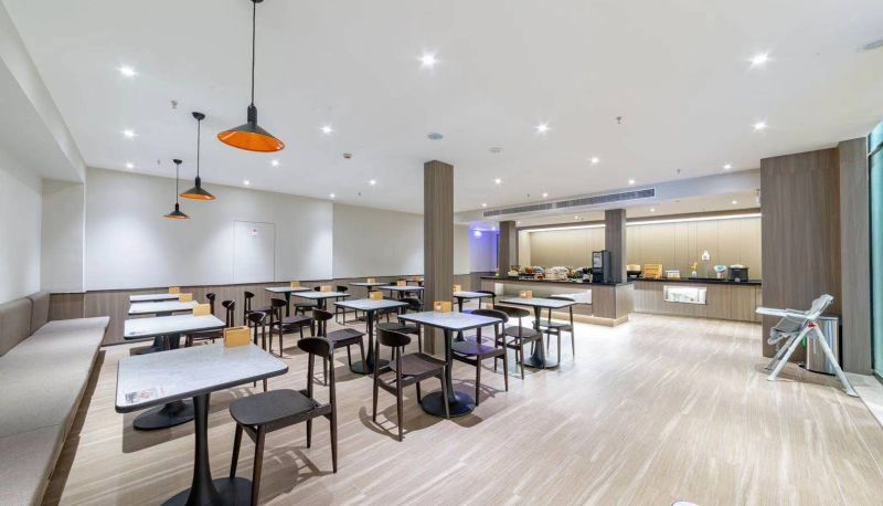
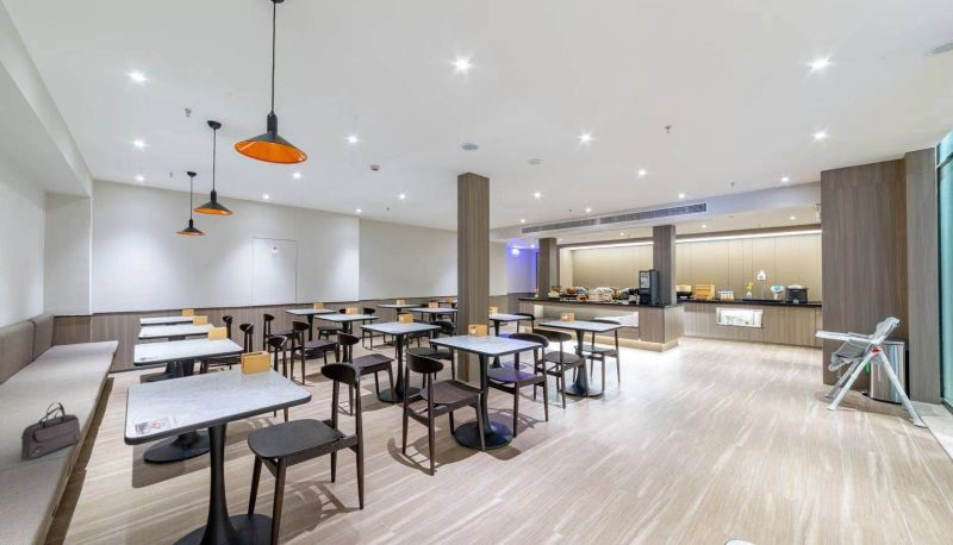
+ handbag (51, 426)
